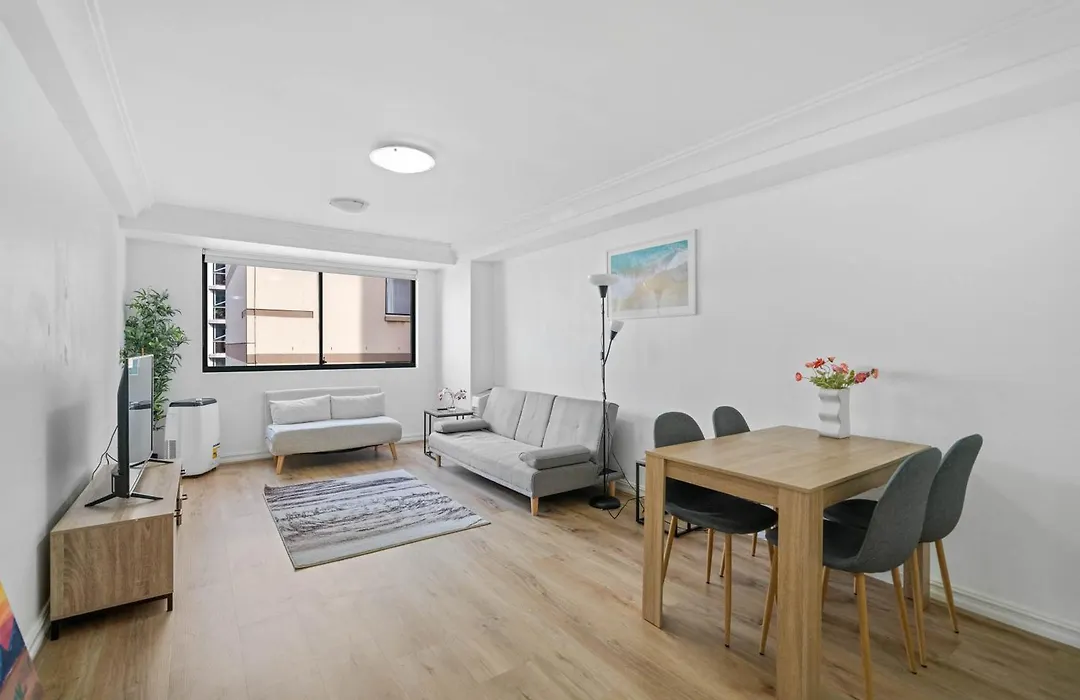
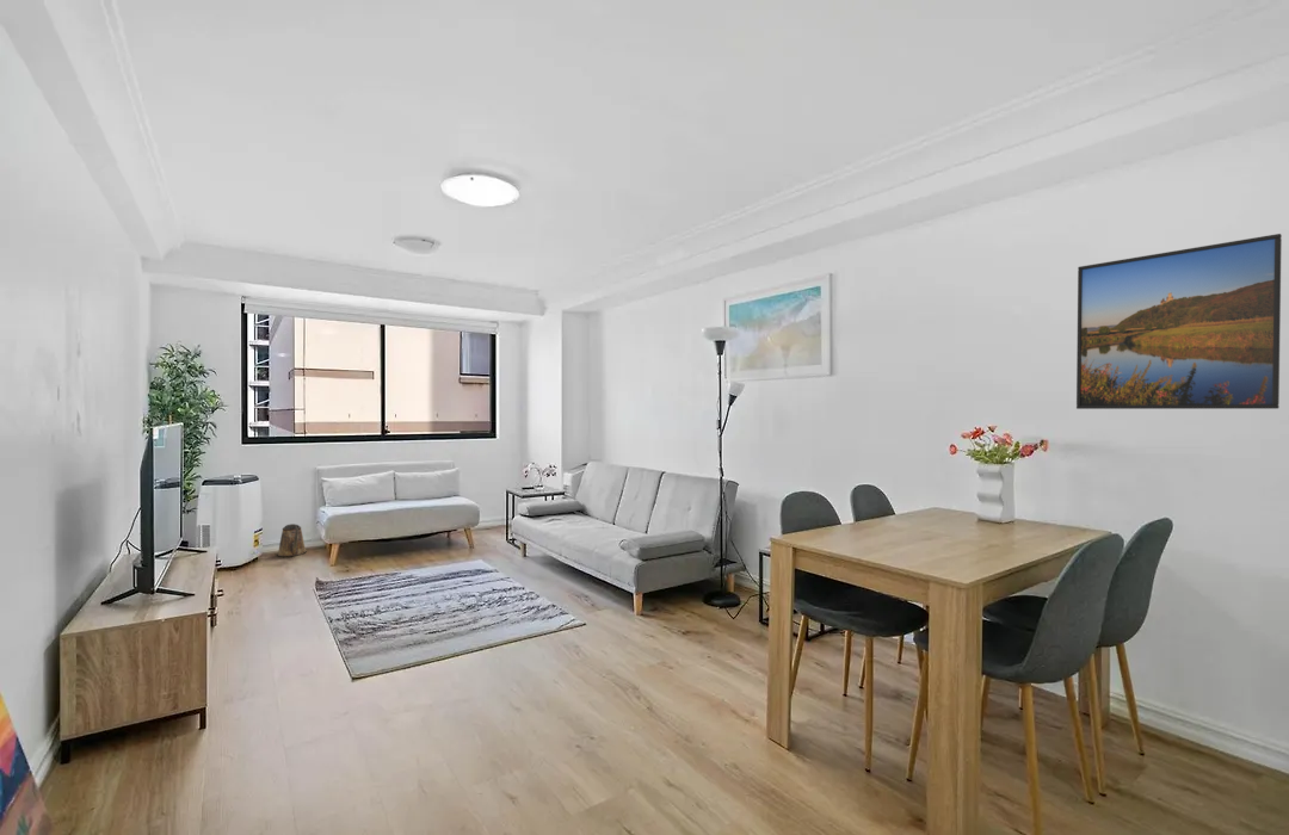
+ watering can (292, 538)
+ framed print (1167, 330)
